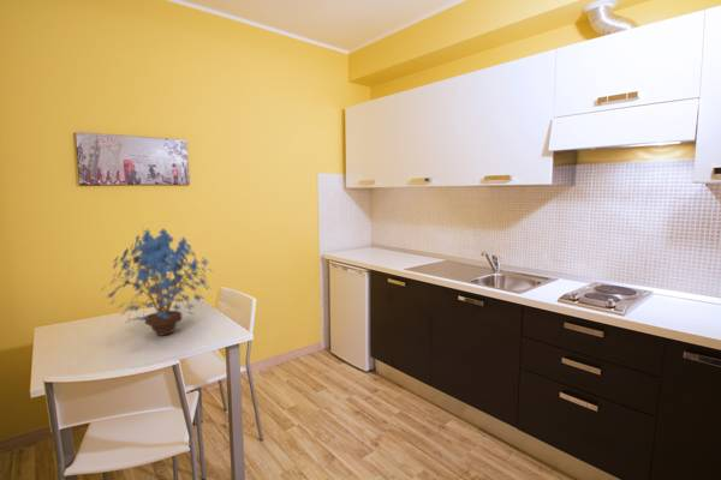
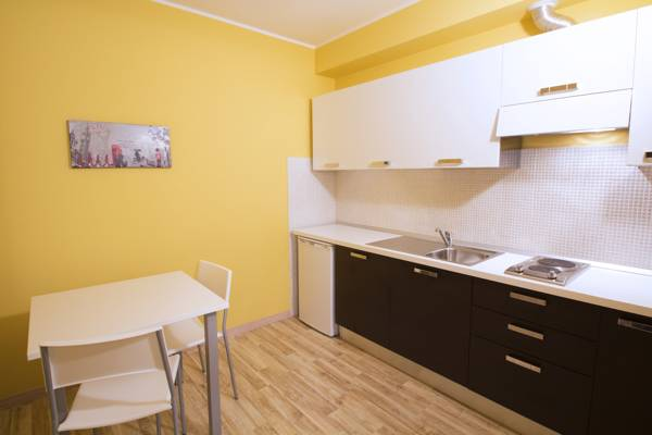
- potted flower (167, 280)
